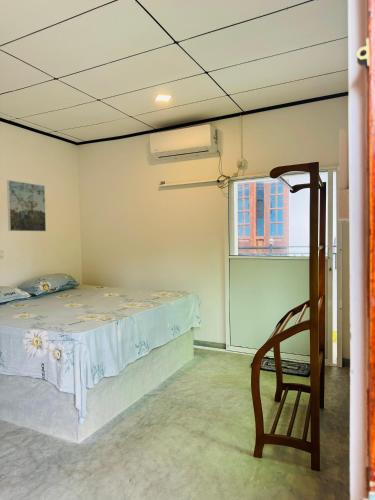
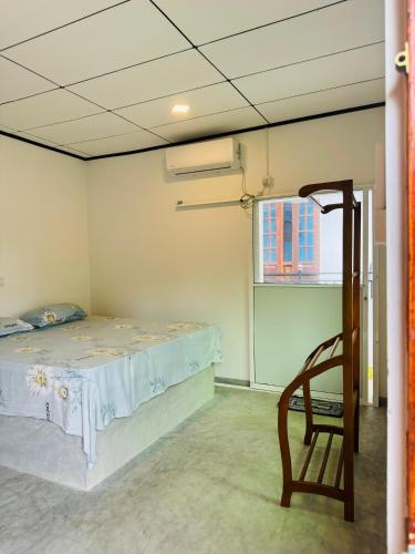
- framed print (27, 207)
